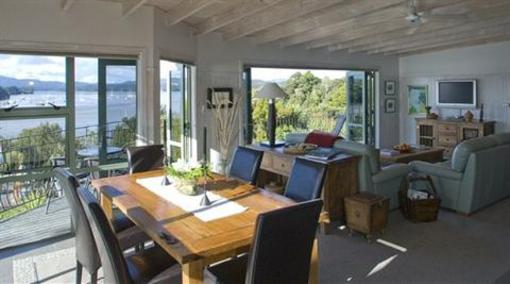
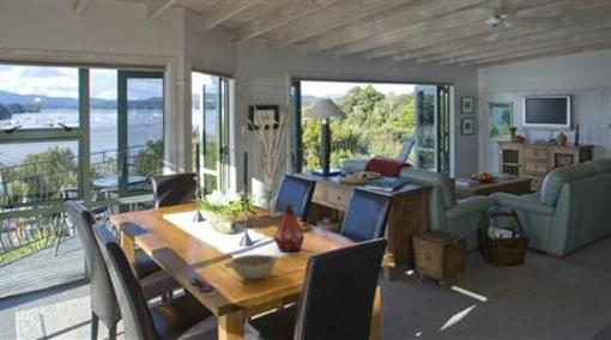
+ bottle (289, 226)
+ decorative bowl (253, 268)
